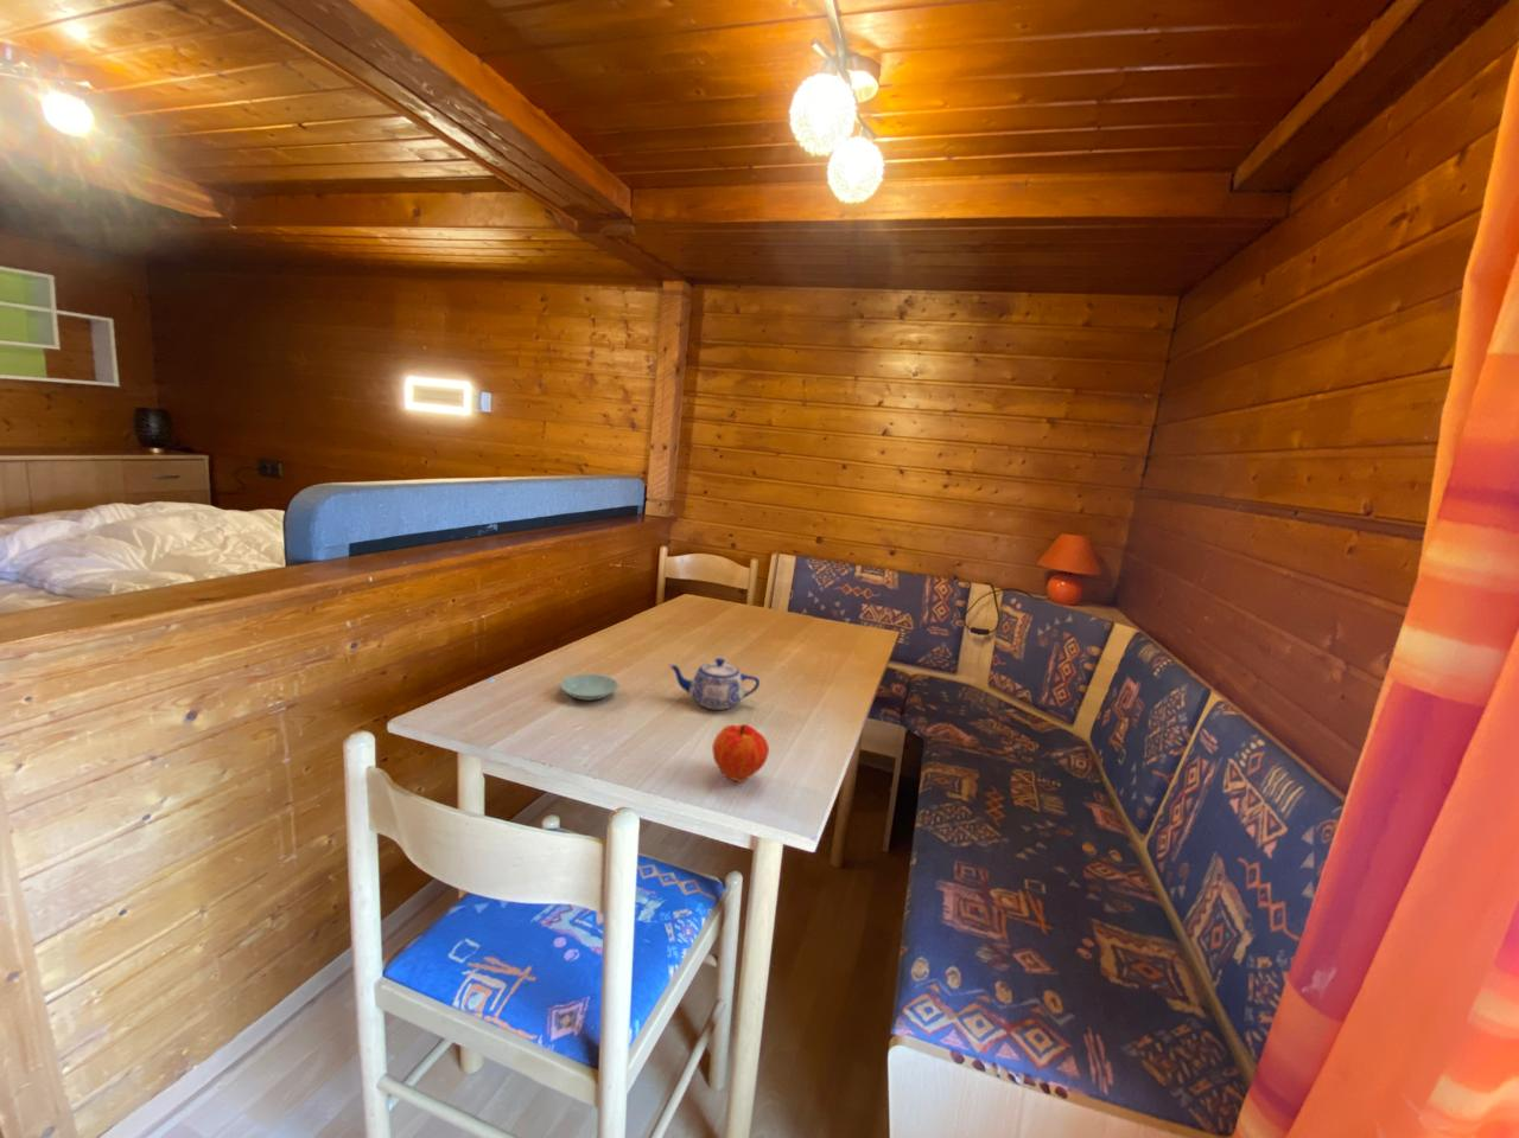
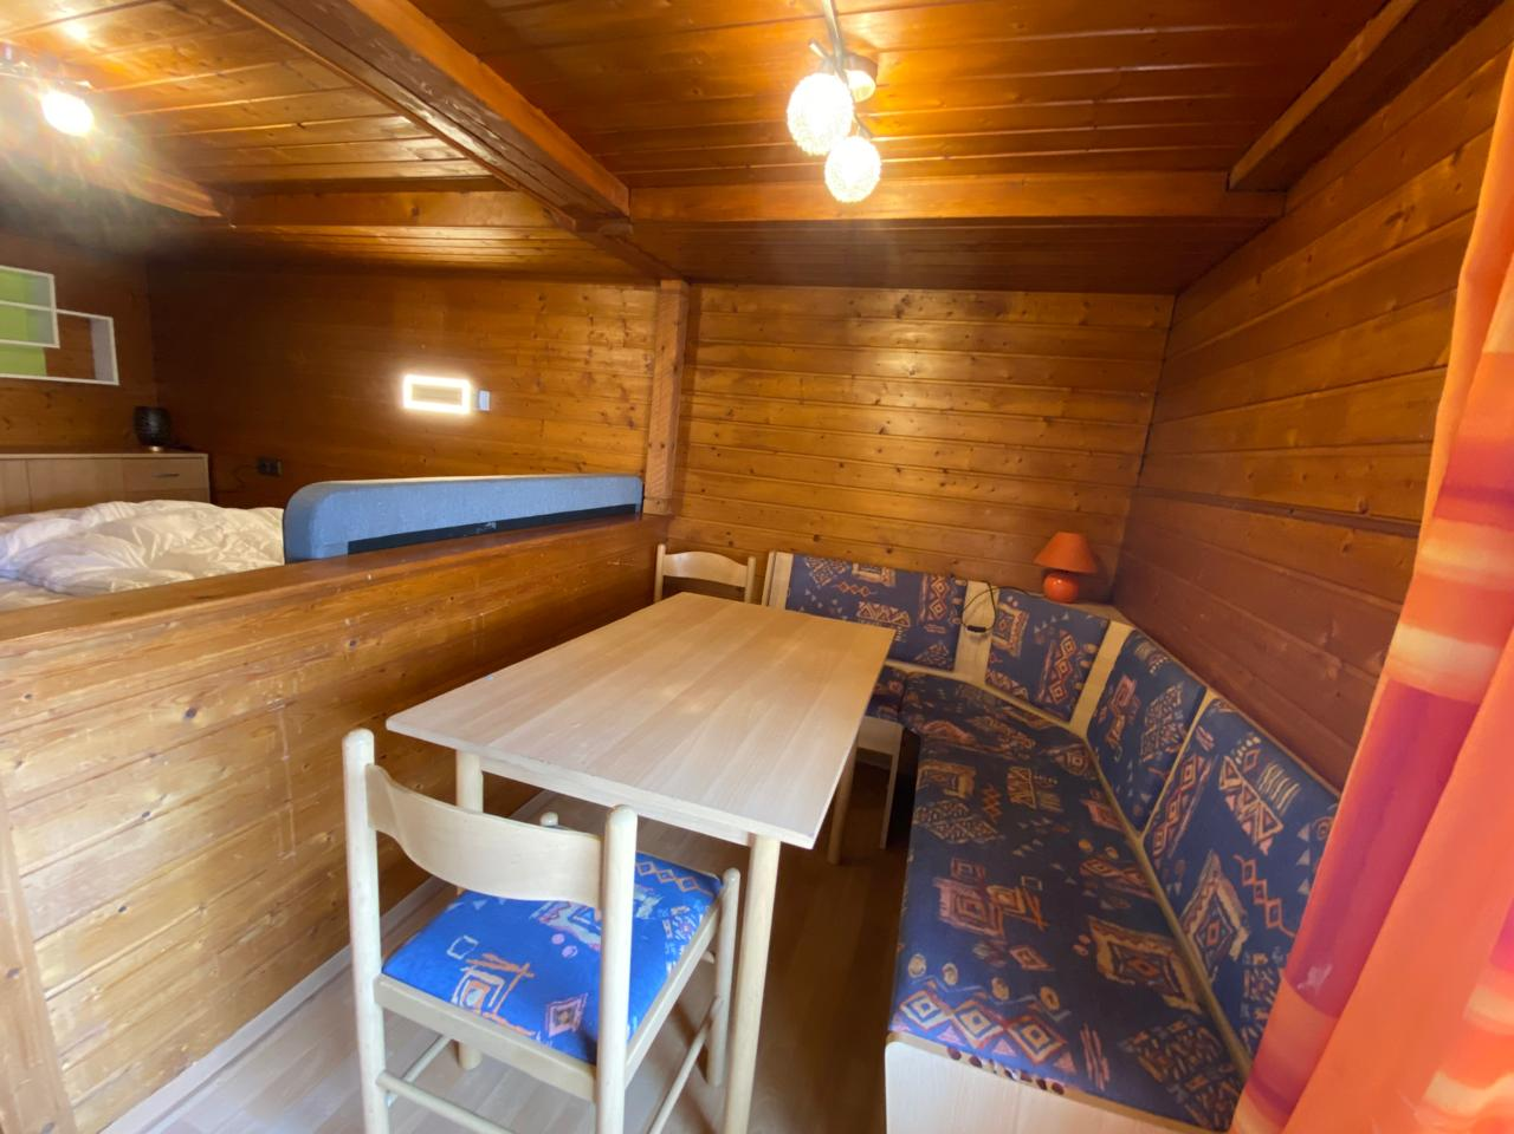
- teapot (713, 679)
- saucer (588, 689)
- fruit (739, 750)
